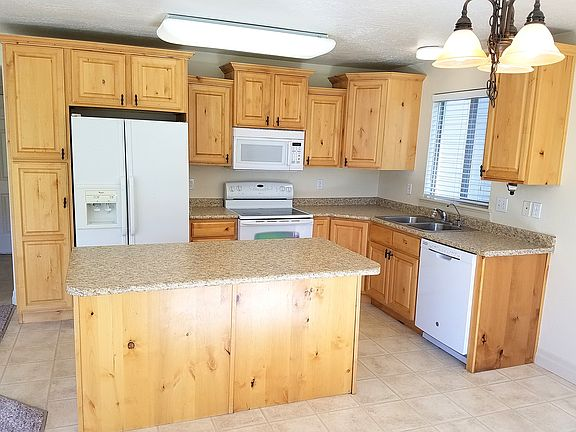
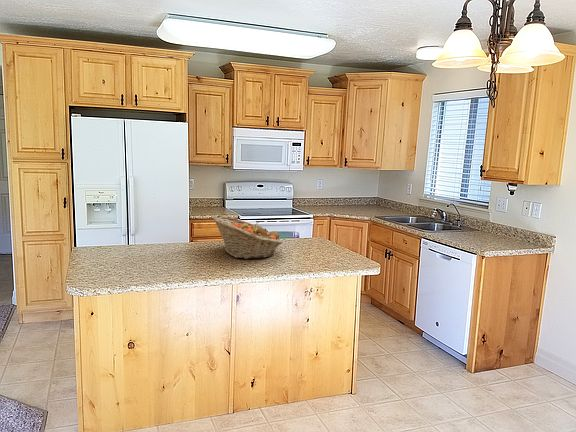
+ fruit basket (247, 234)
